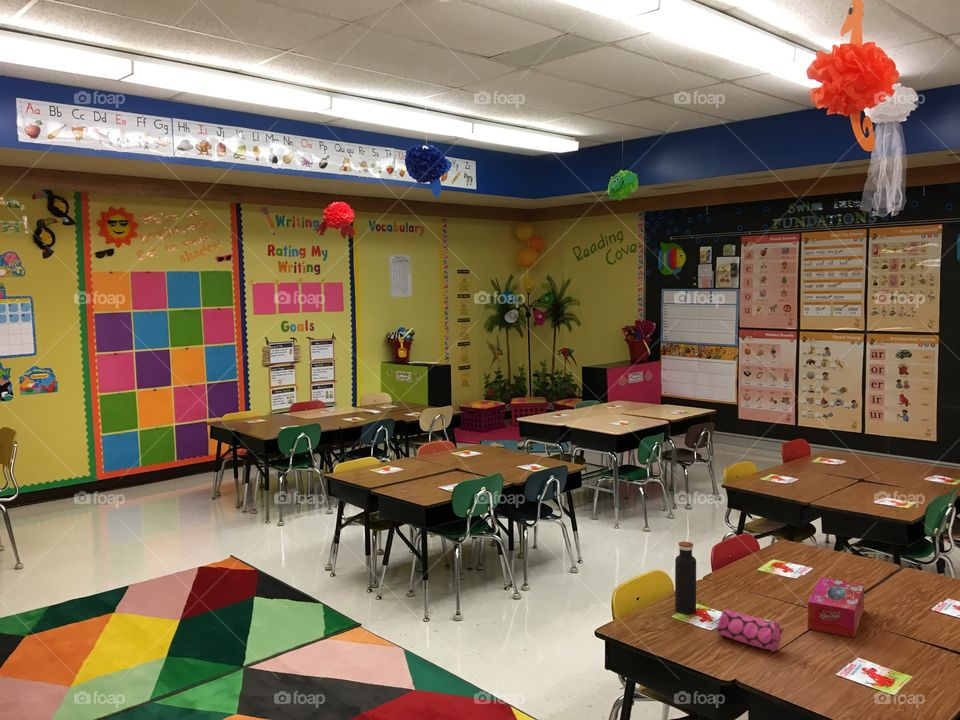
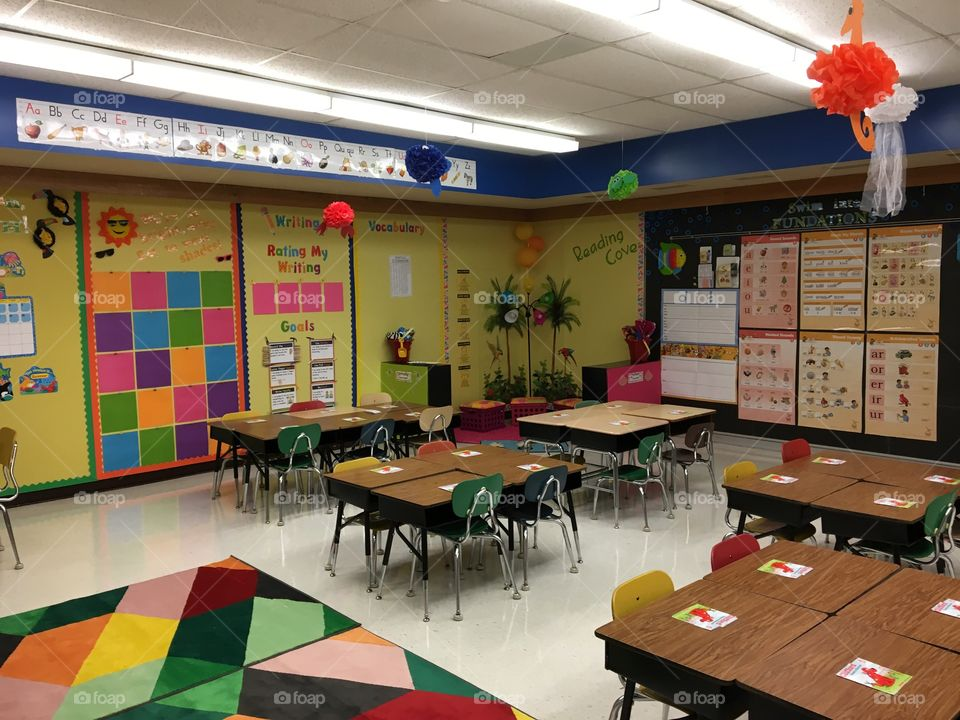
- water bottle (685, 576)
- tissue box (836, 605)
- pencil case (748, 628)
